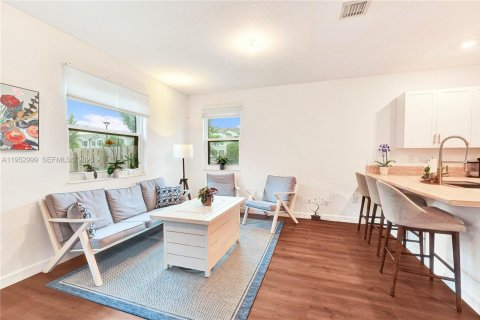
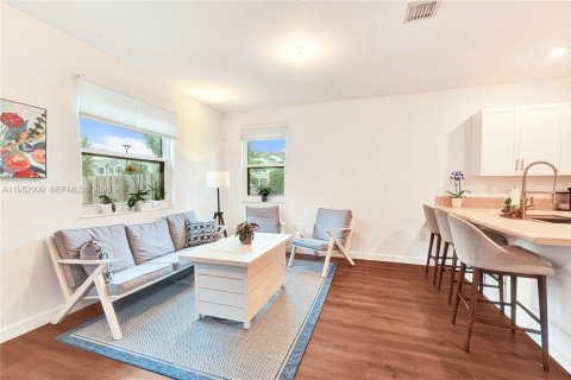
- potted plant (318, 208)
